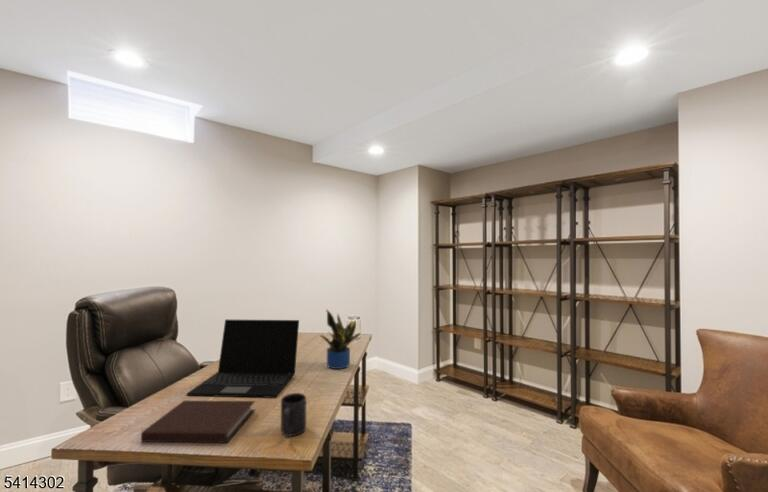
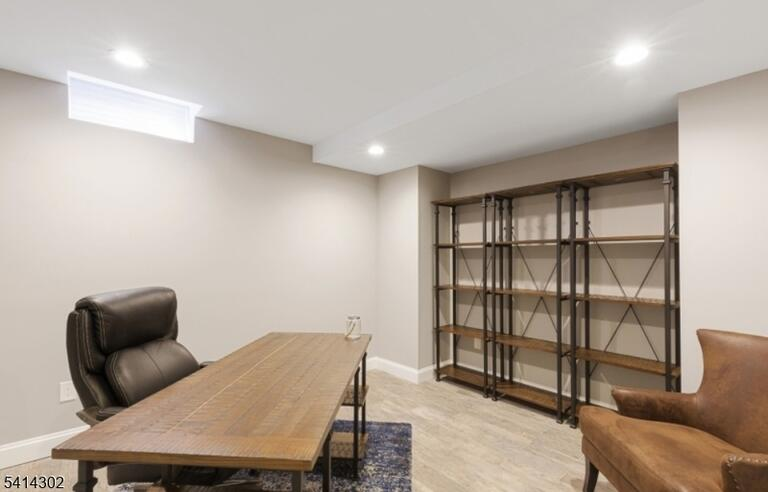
- mug (291, 417)
- notebook (203, 420)
- laptop (248, 354)
- potted plant (339, 336)
